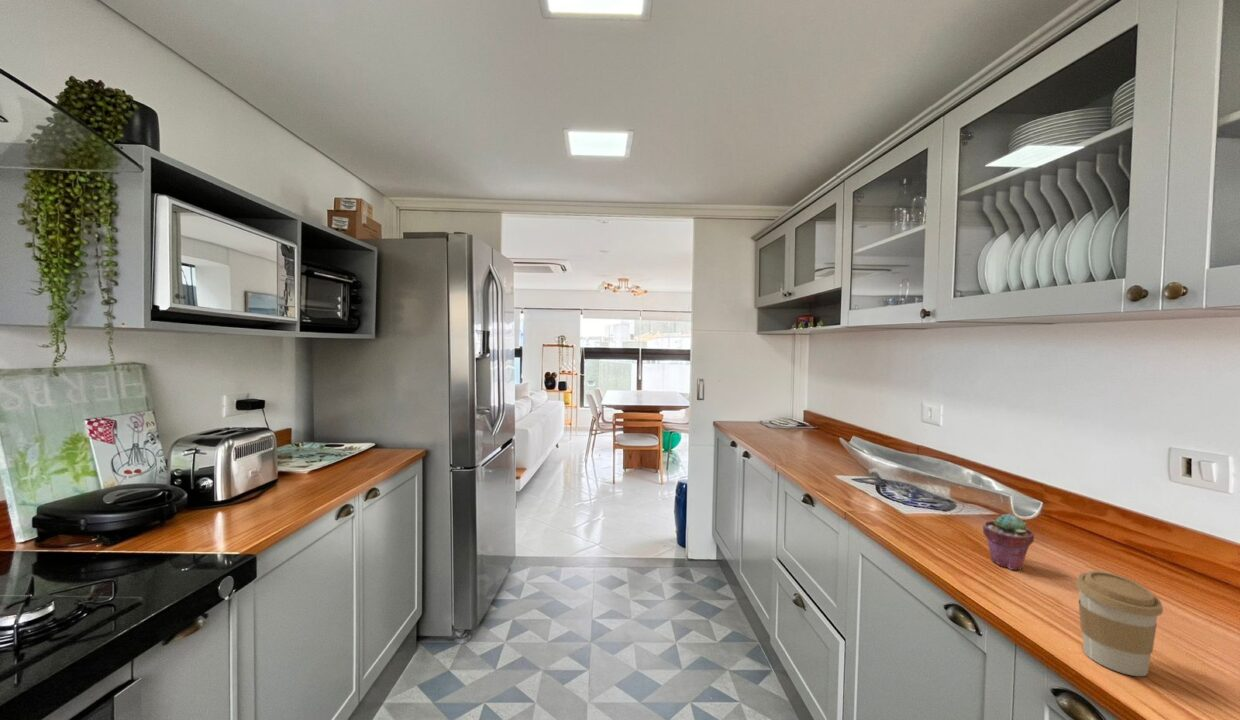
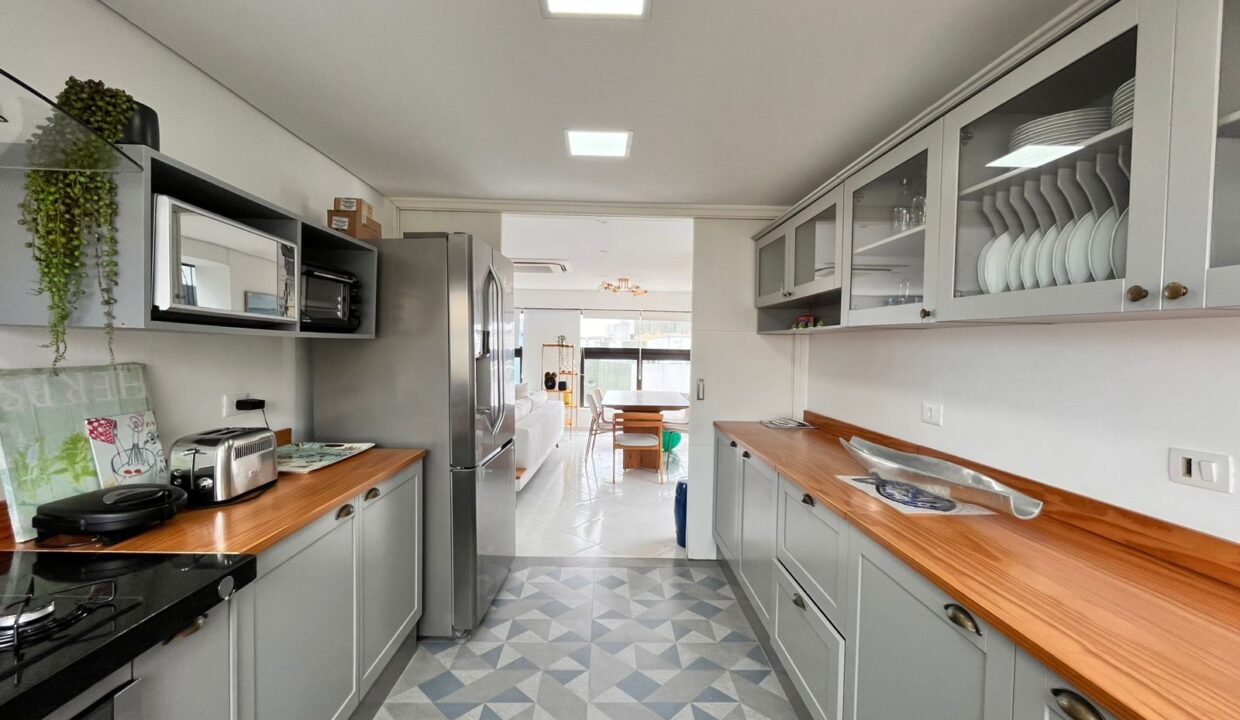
- coffee cup (1116, 620)
- potted succulent (1007, 538)
